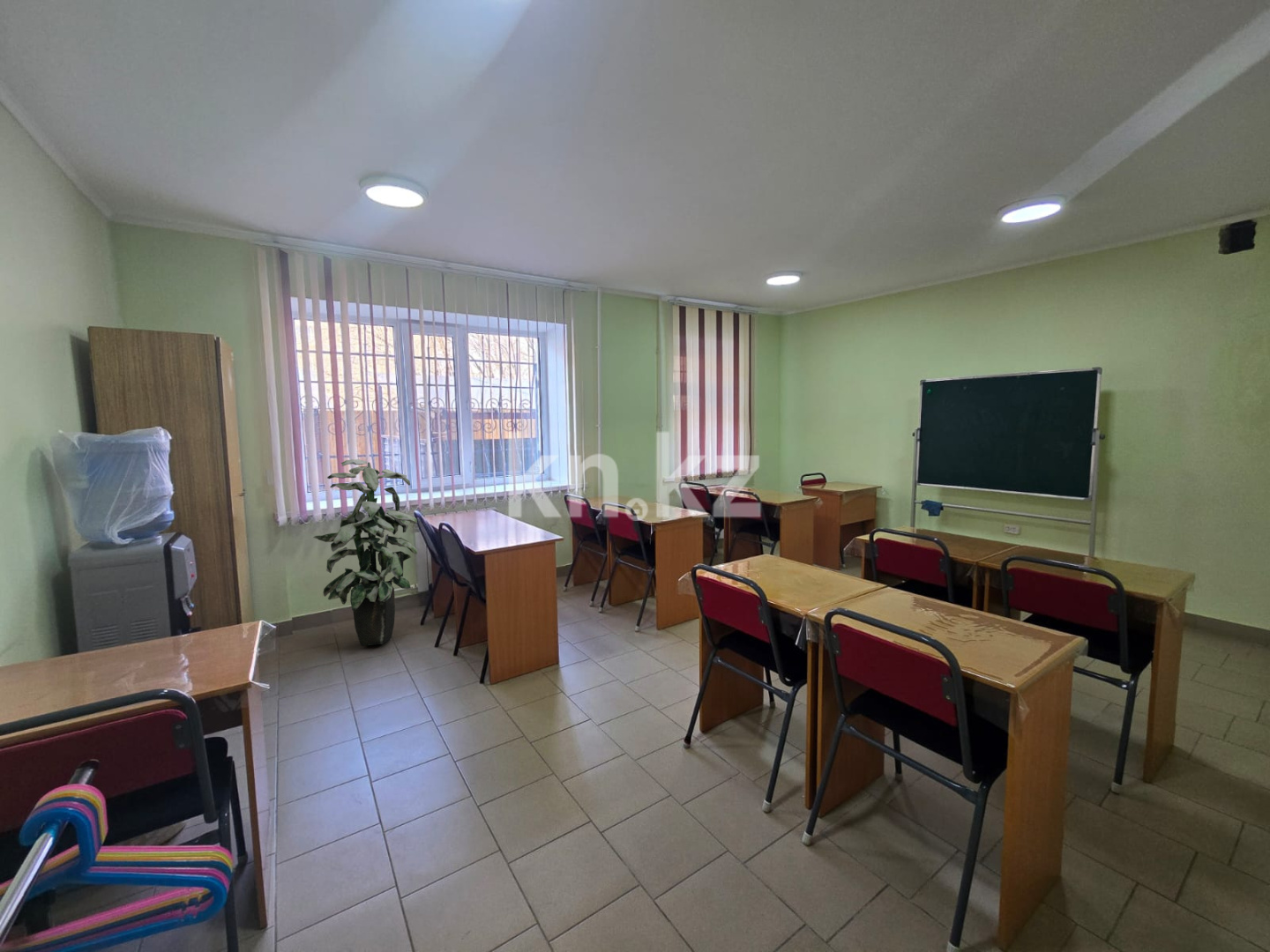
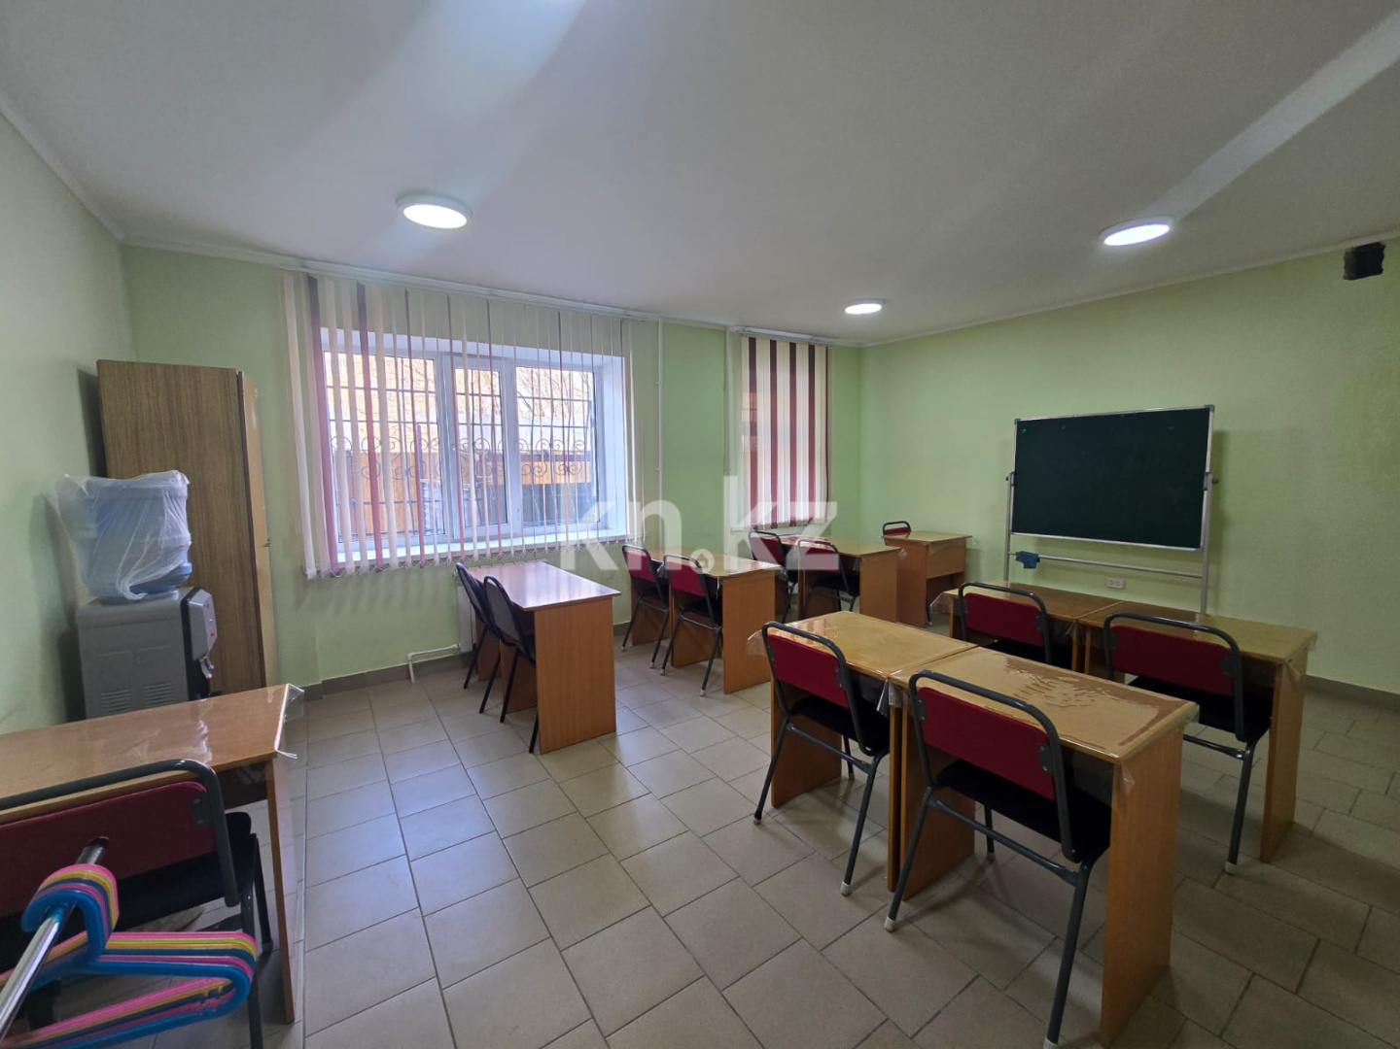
- indoor plant (367, 551)
